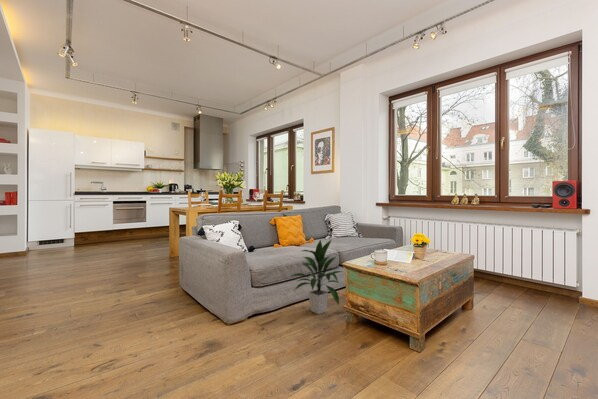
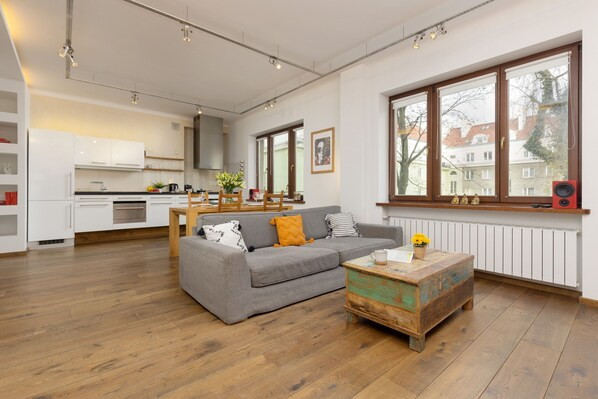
- indoor plant (319, 276)
